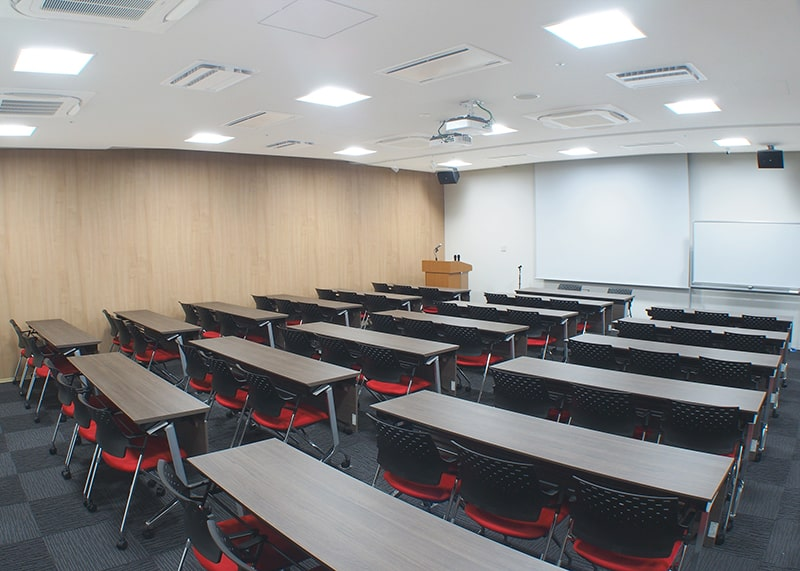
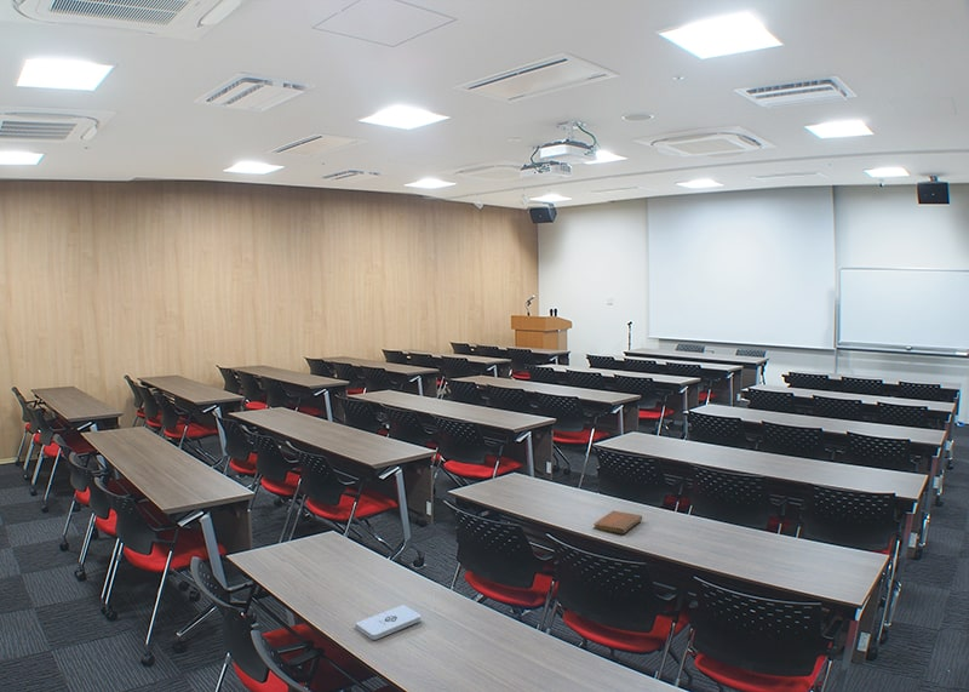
+ notebook (618, 521)
+ notepad (389, 620)
